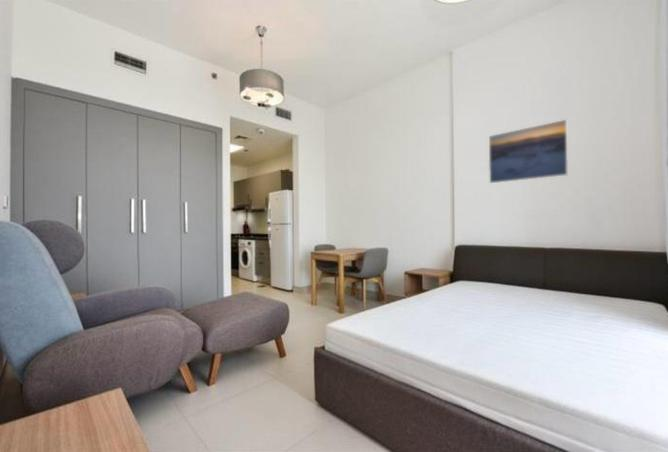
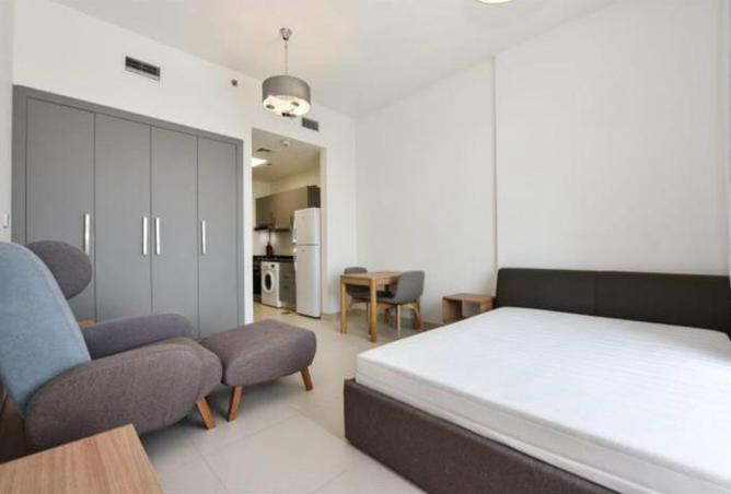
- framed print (525, 154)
